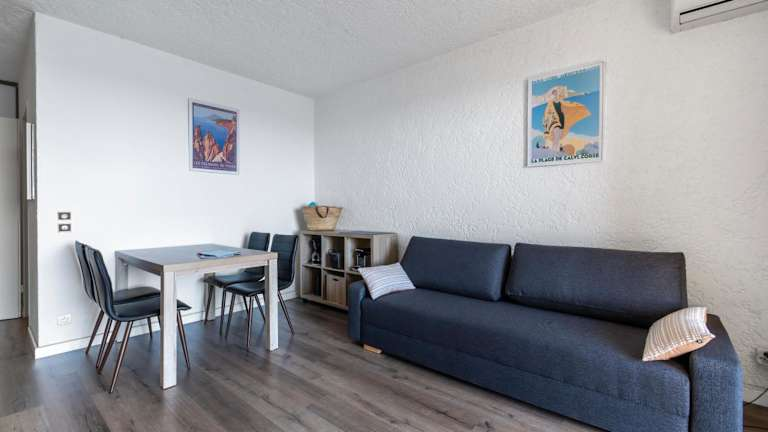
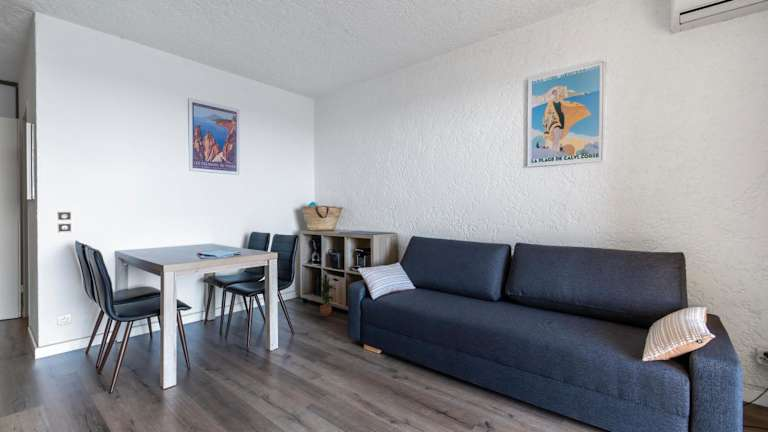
+ potted plant (327, 296)
